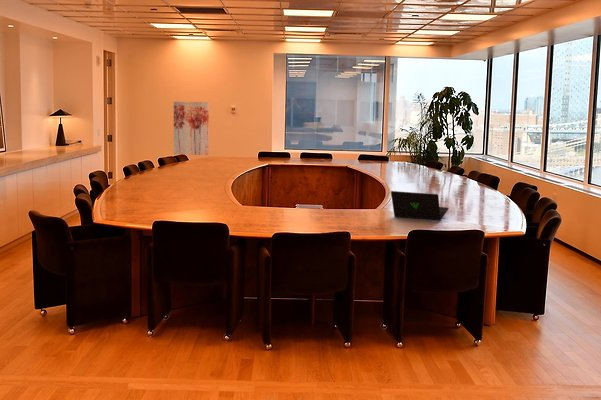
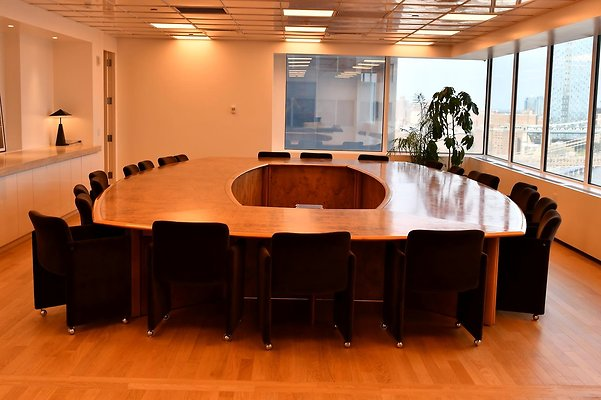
- wall art (191, 128)
- laptop (420, 204)
